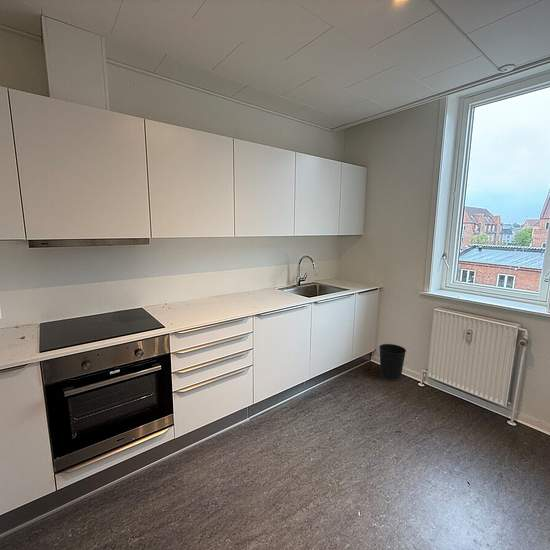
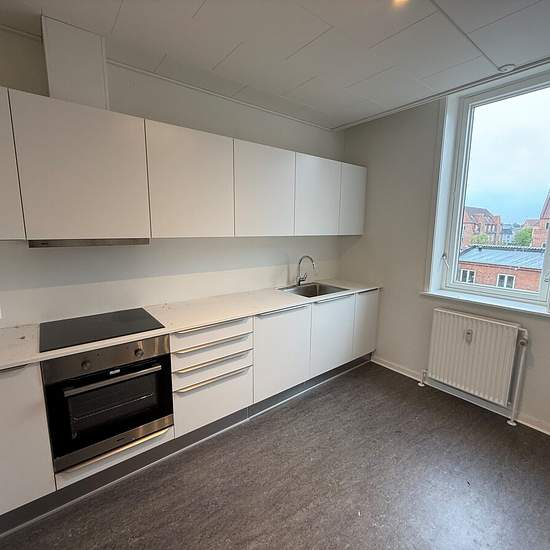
- wastebasket (391, 362)
